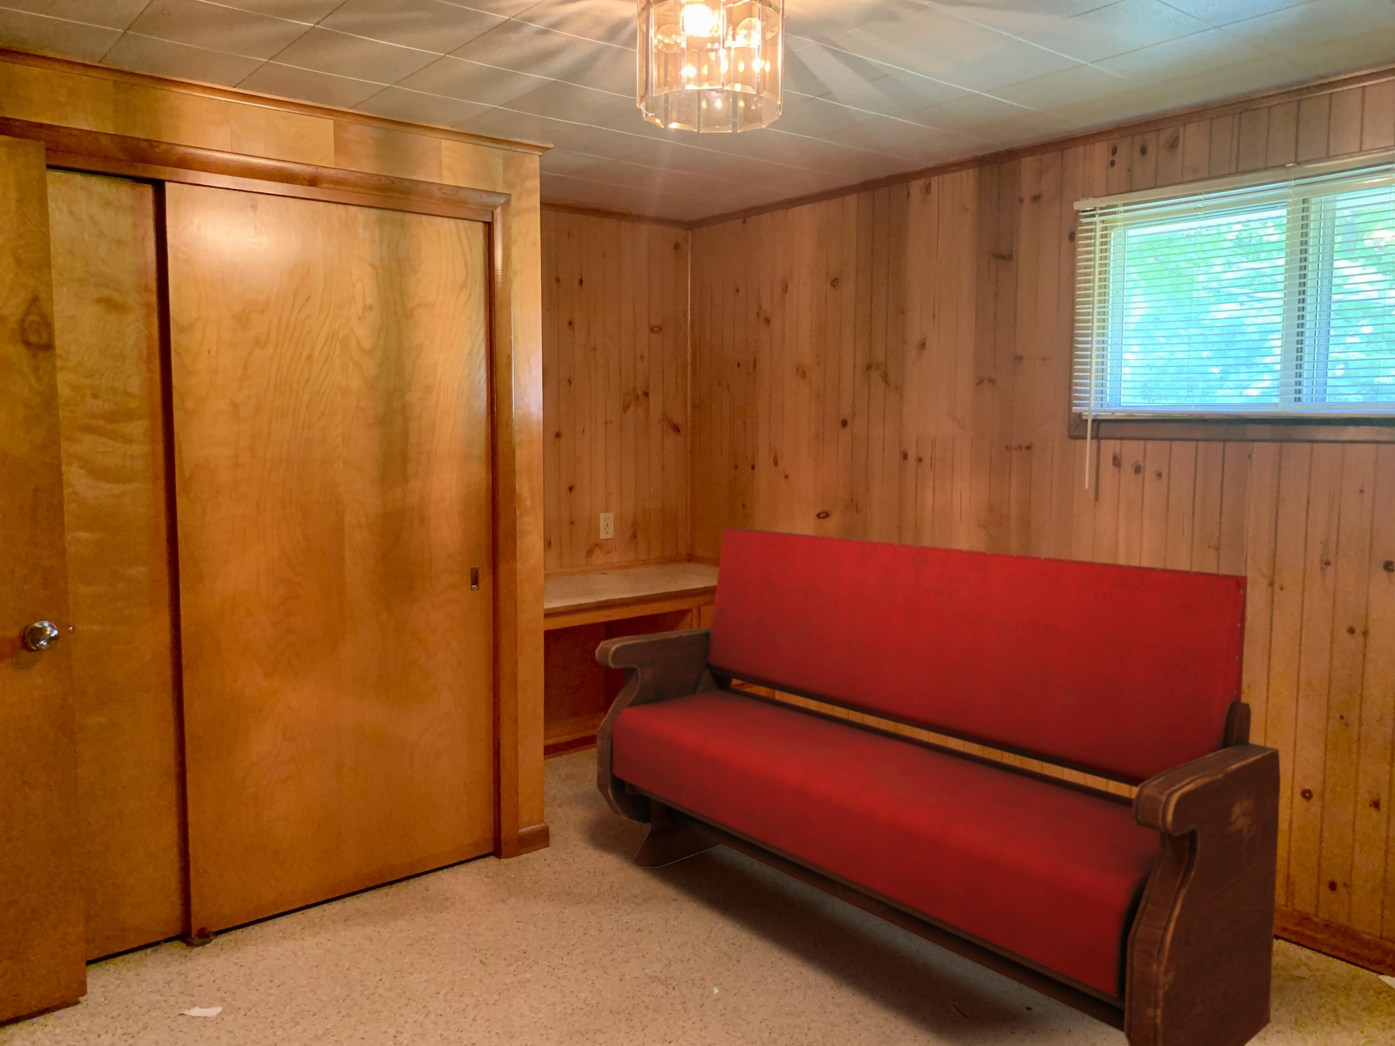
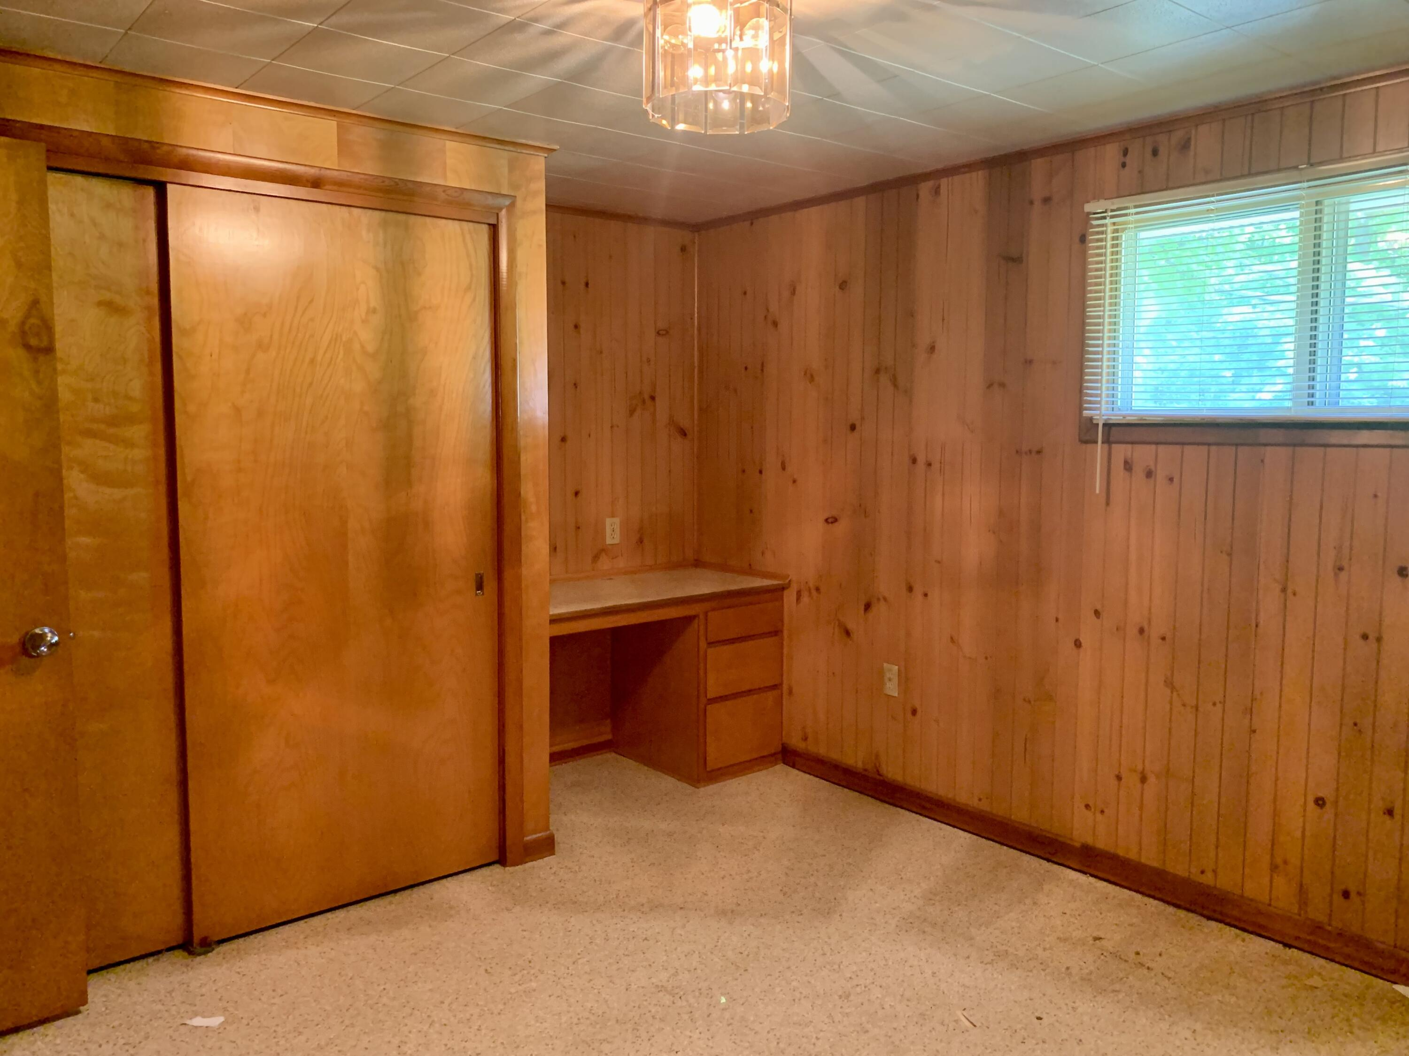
- bench (870, 755)
